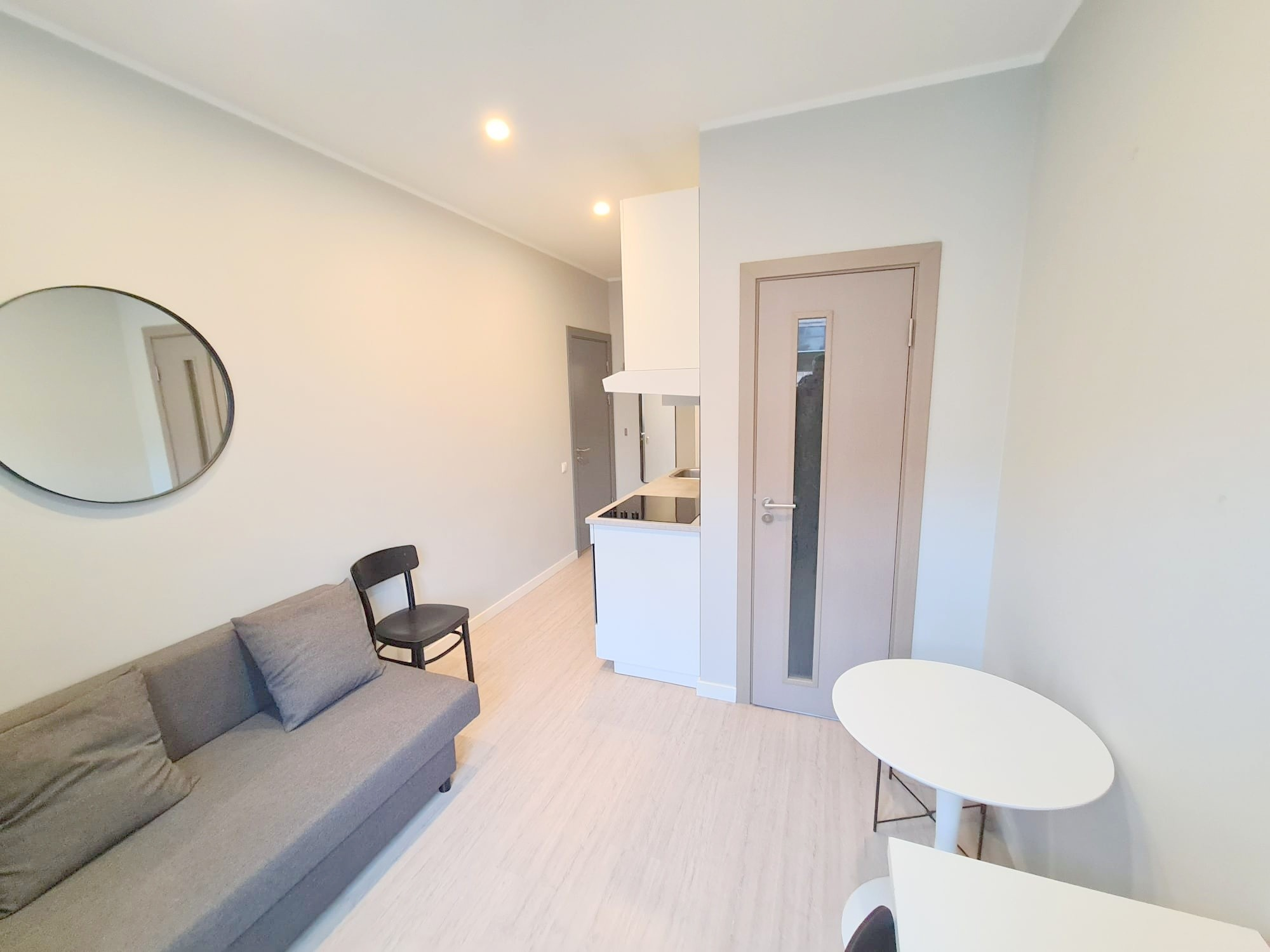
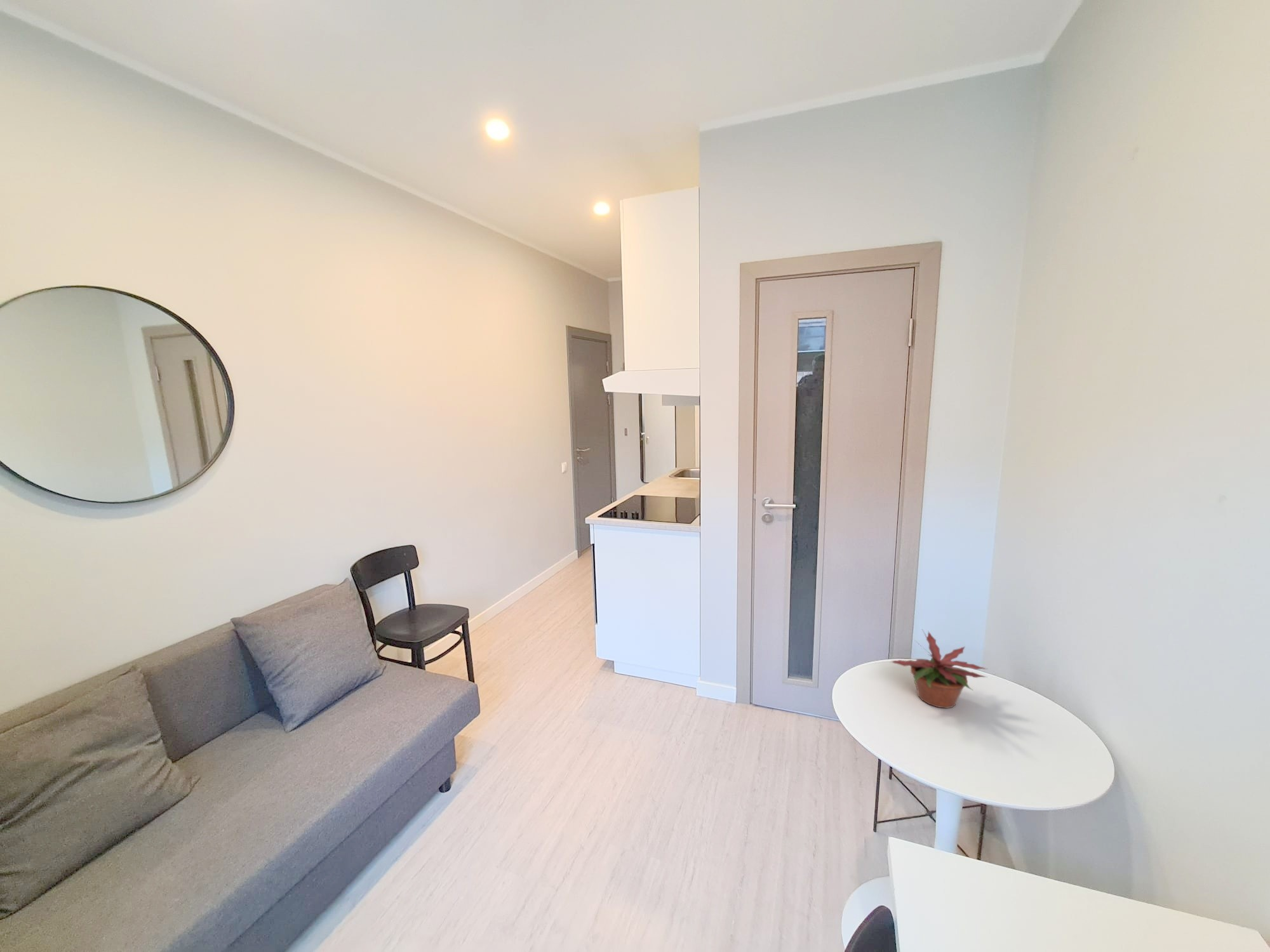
+ potted plant (937, 664)
